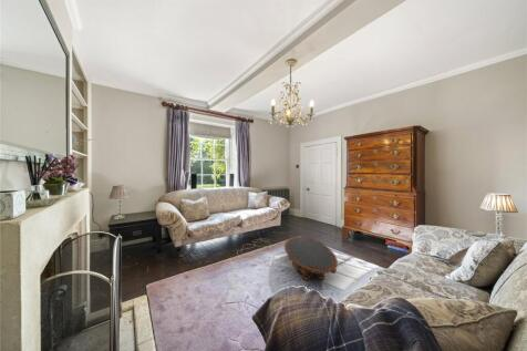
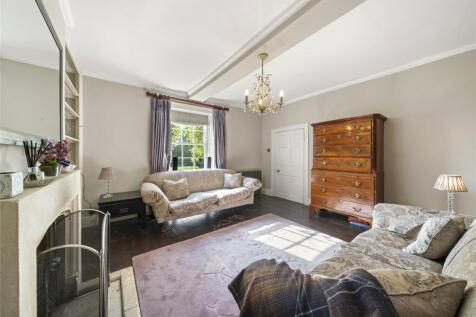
- coffee table (308, 258)
